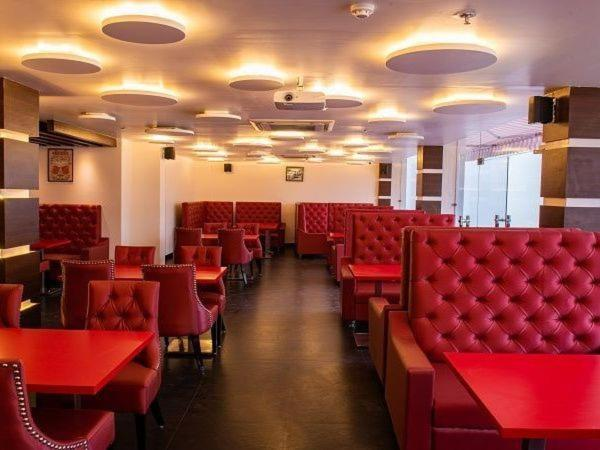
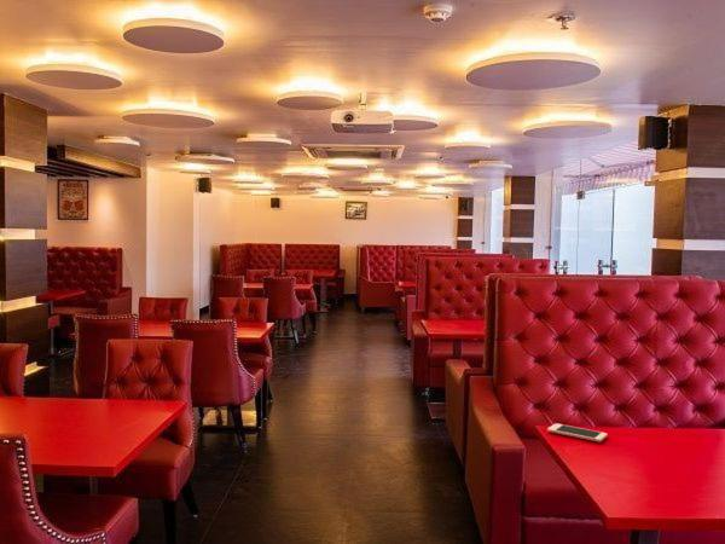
+ cell phone (576, 432)
